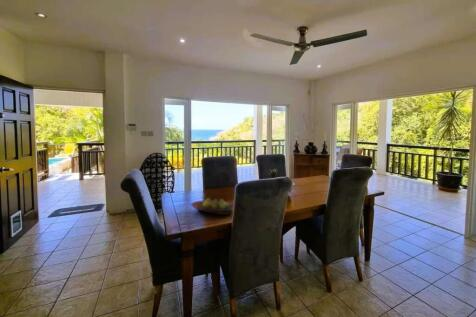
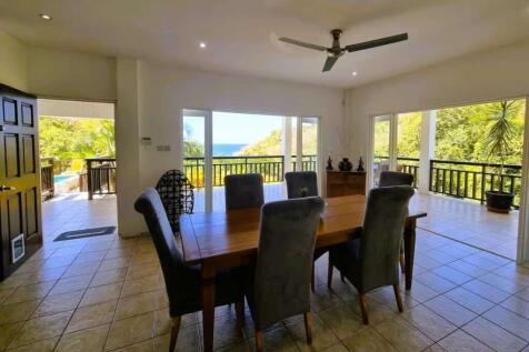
- fruit bowl (214, 205)
